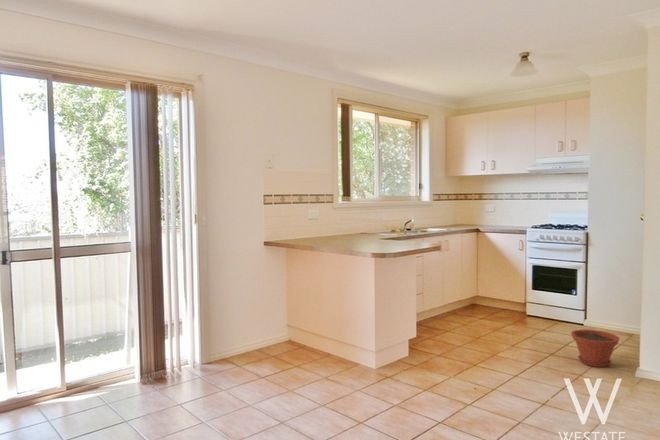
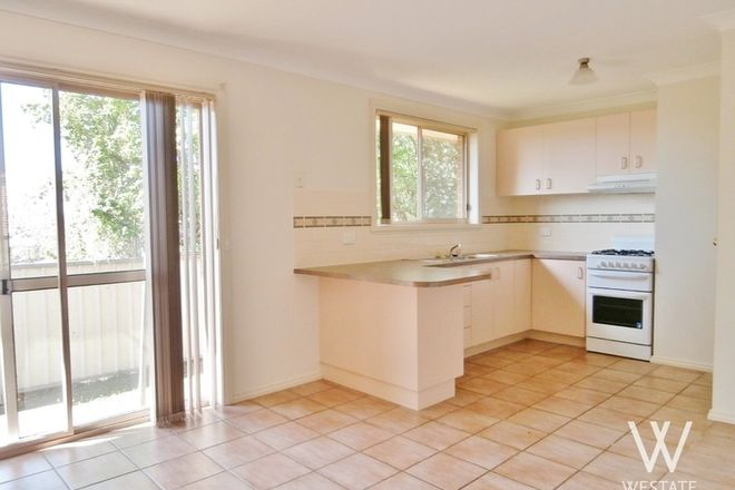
- plant pot (594, 349)
